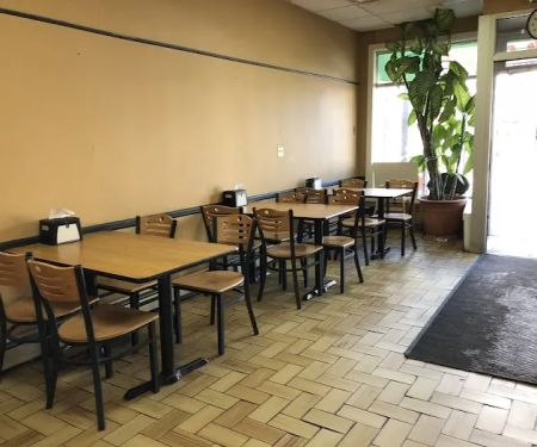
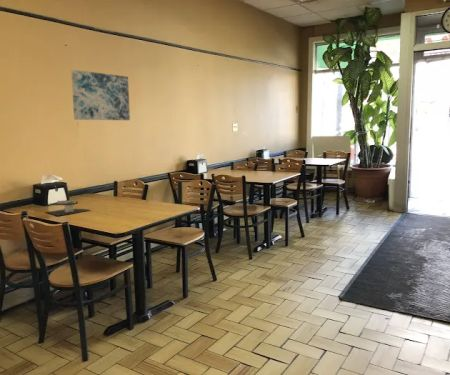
+ wall art (102, 96)
+ napkin holder (68, 205)
